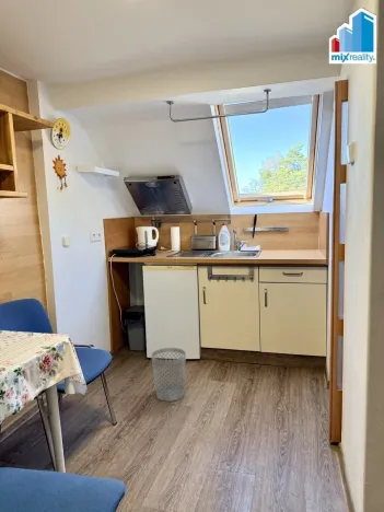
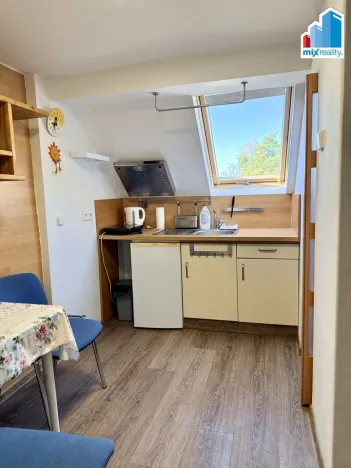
- wastebasket (168, 373)
